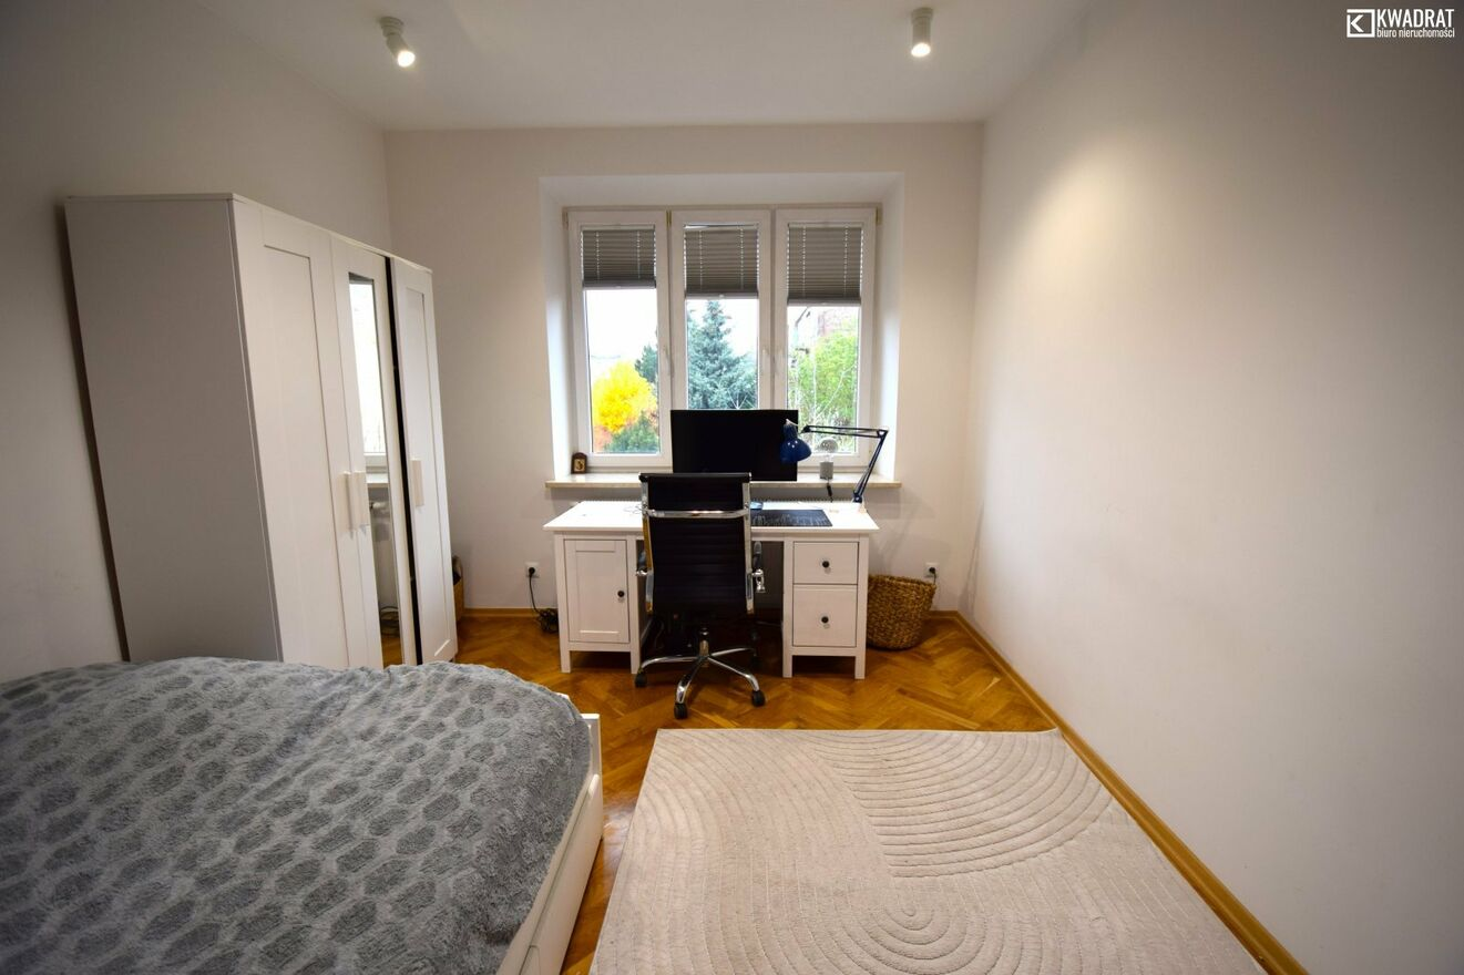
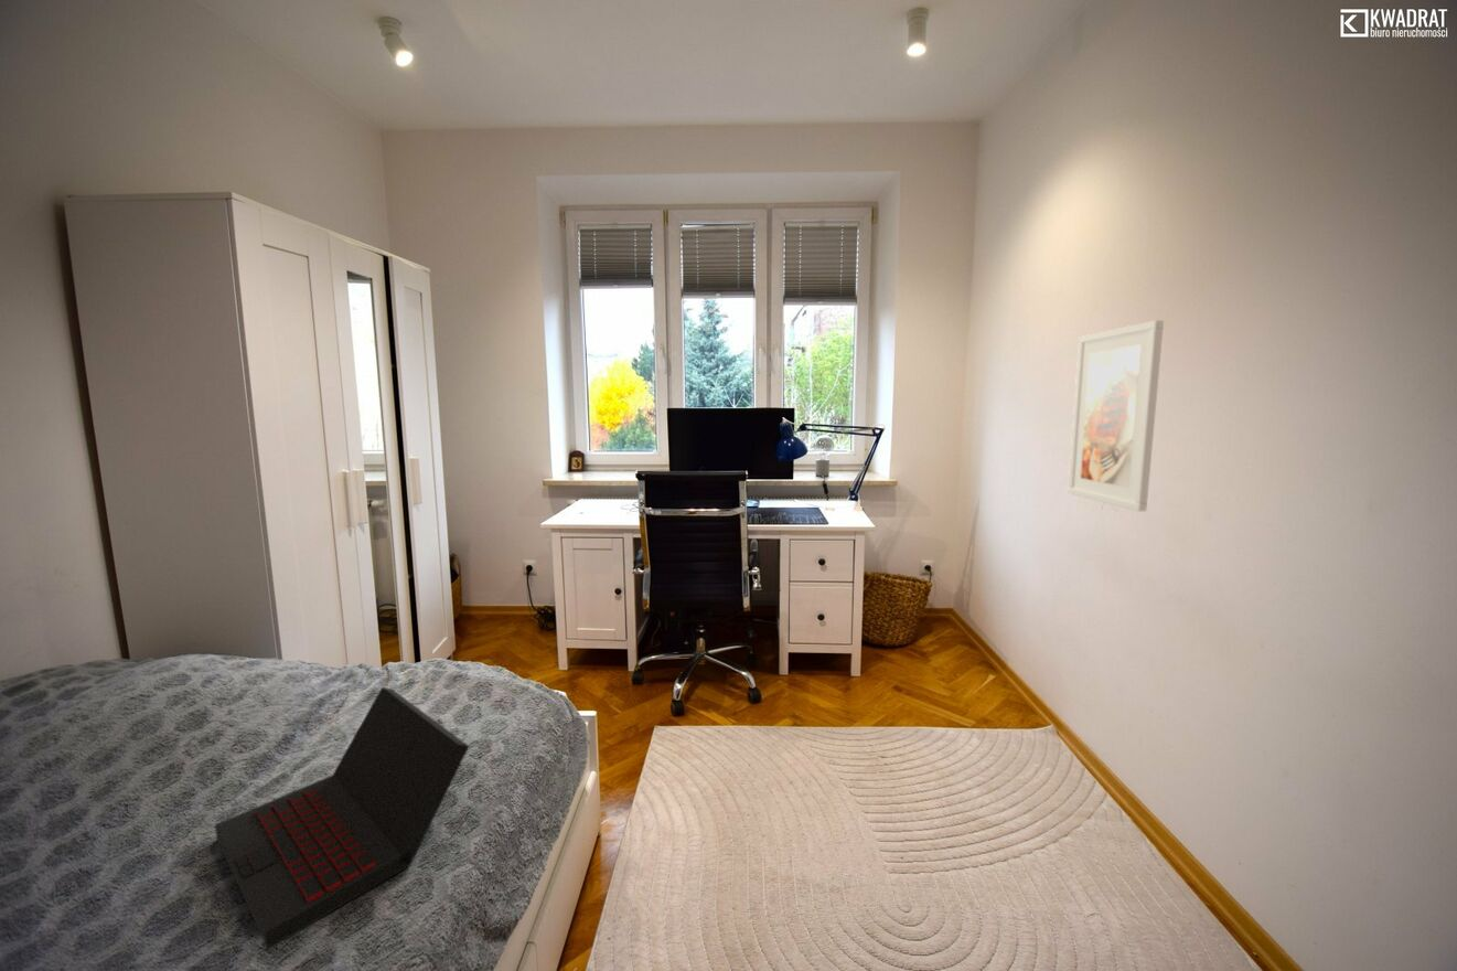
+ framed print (1110, 416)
+ laptop (342, 788)
